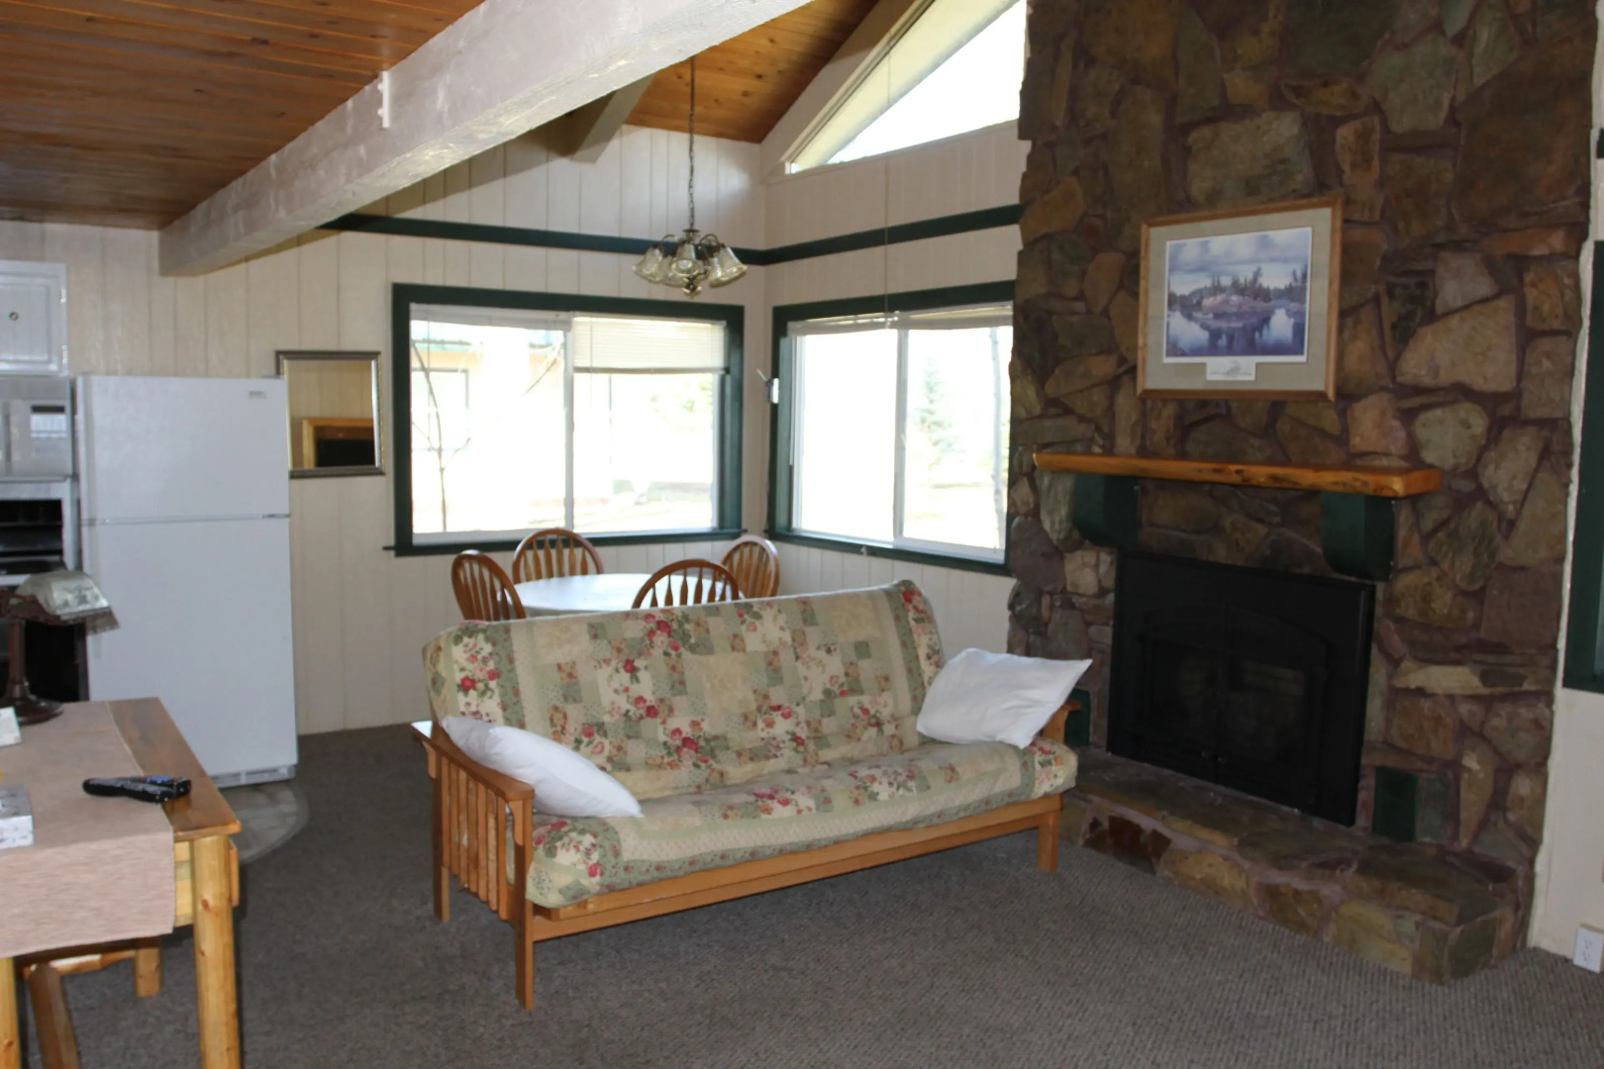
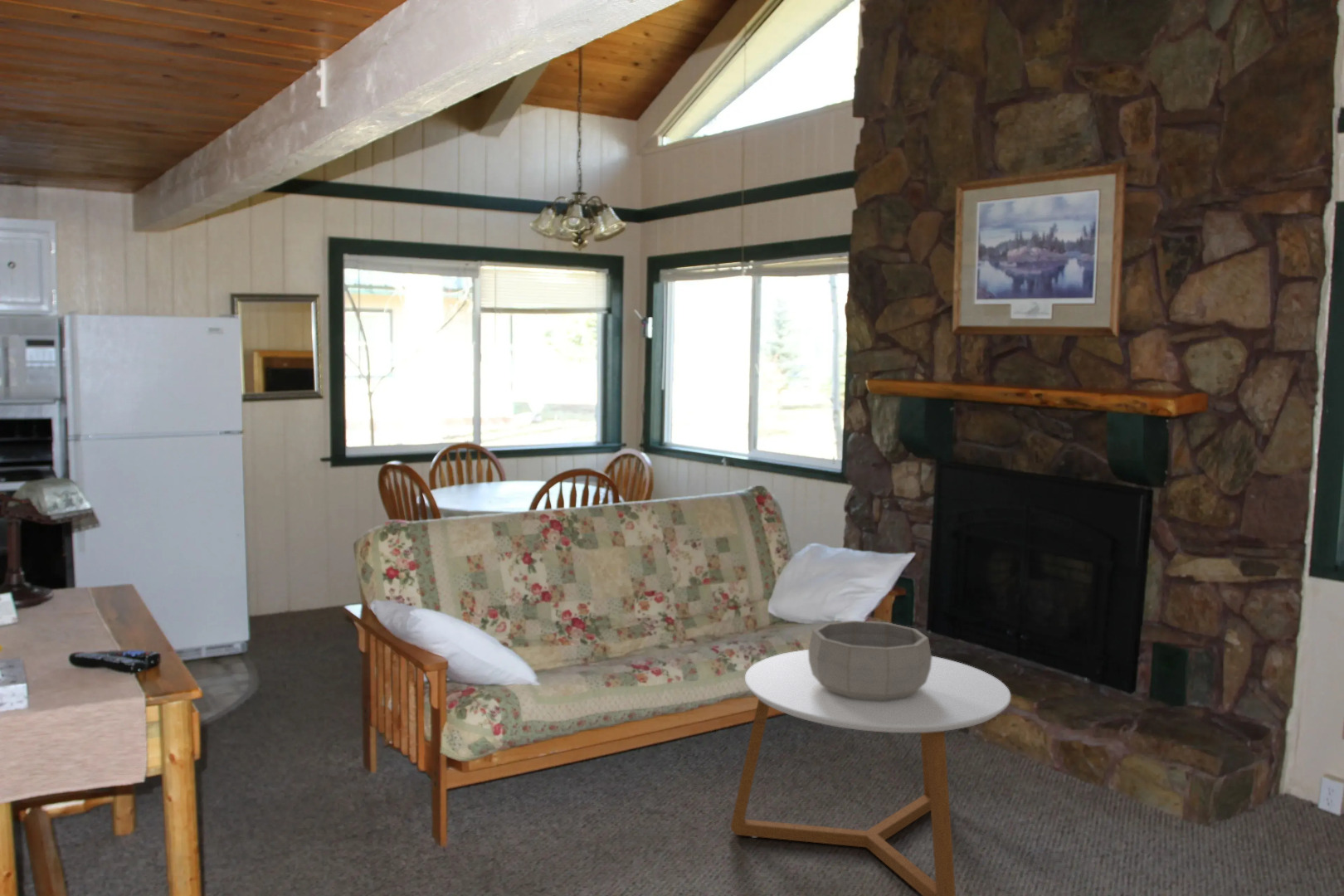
+ decorative bowl (869, 660)
+ coffee table (874, 731)
